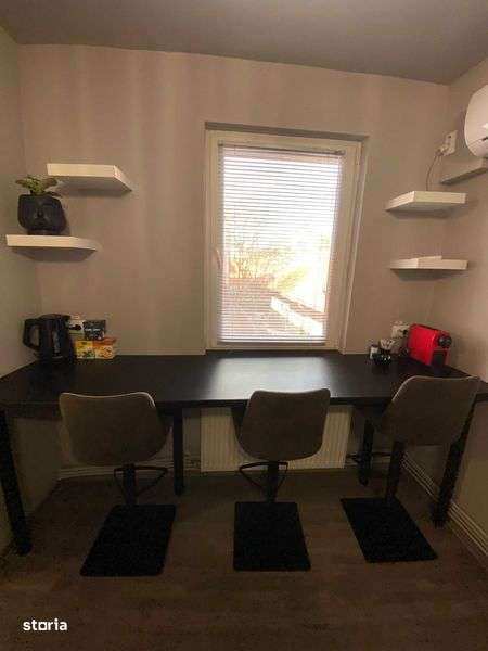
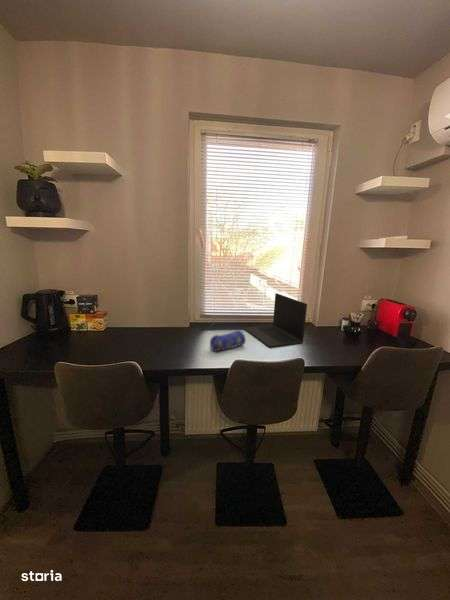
+ laptop (273, 317)
+ pencil case (227, 340)
